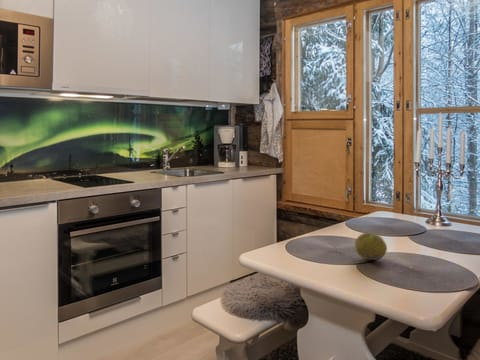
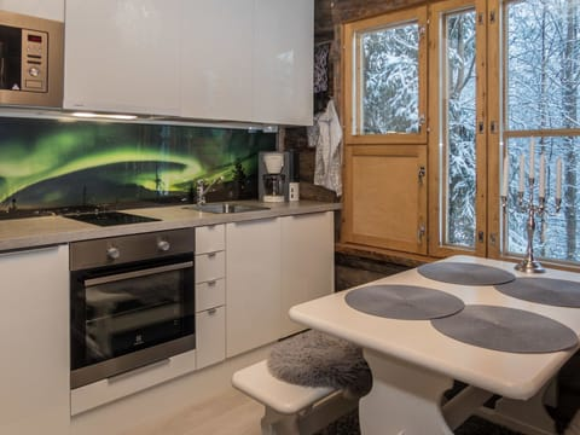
- fruit (370, 246)
